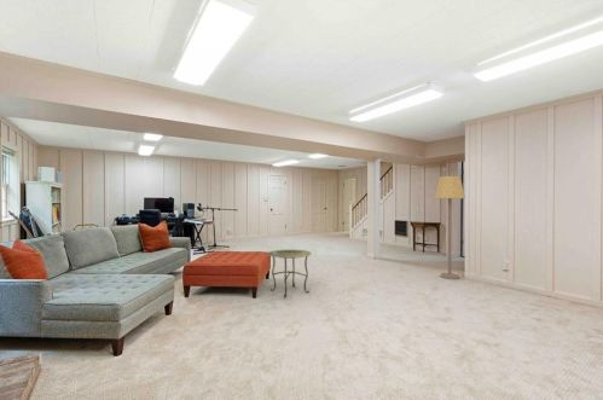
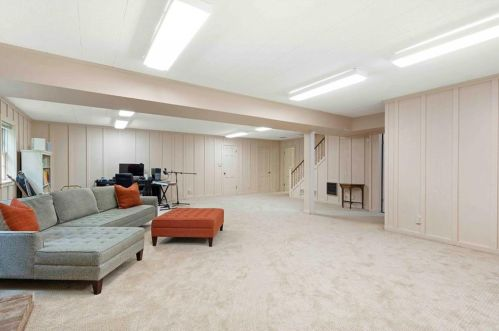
- lamp (450, 226)
- side table (289, 272)
